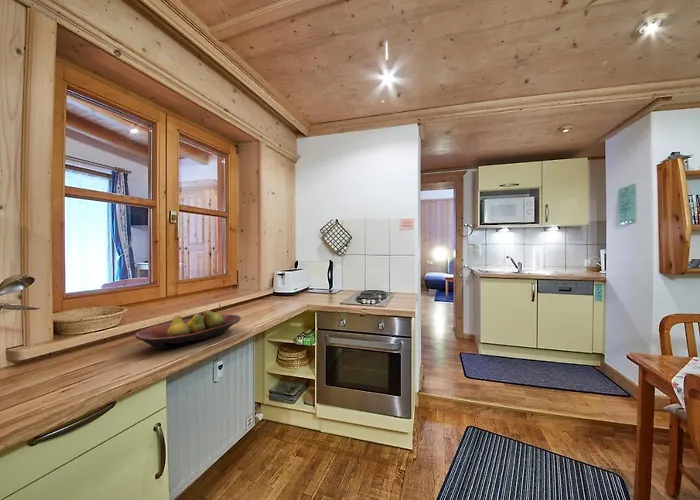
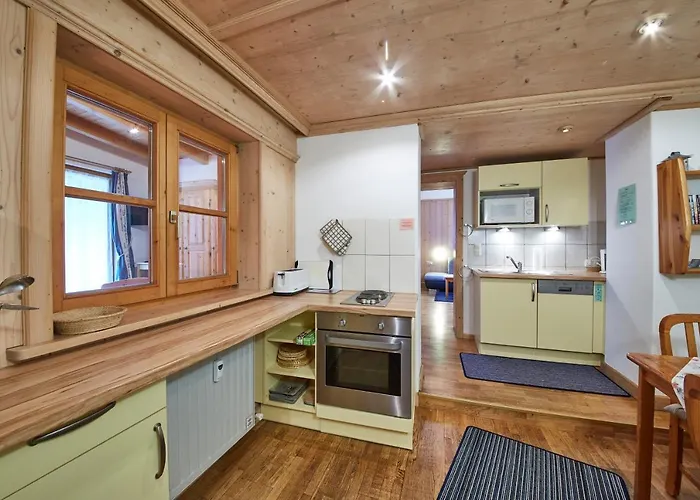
- fruit bowl (193, 326)
